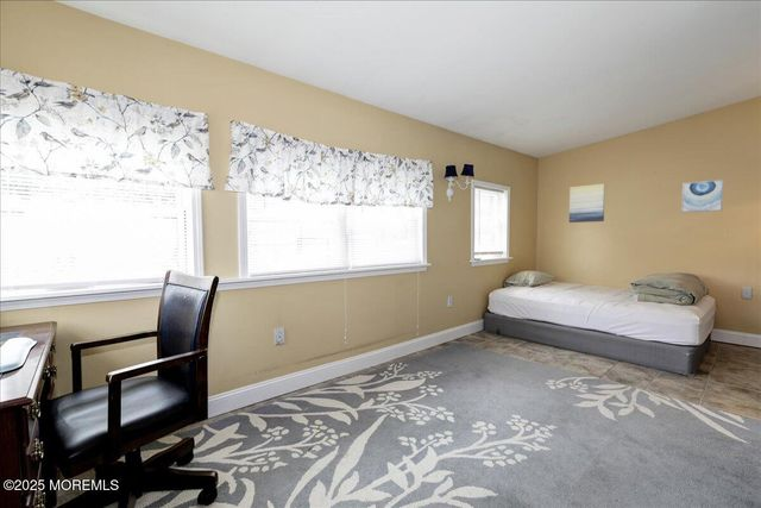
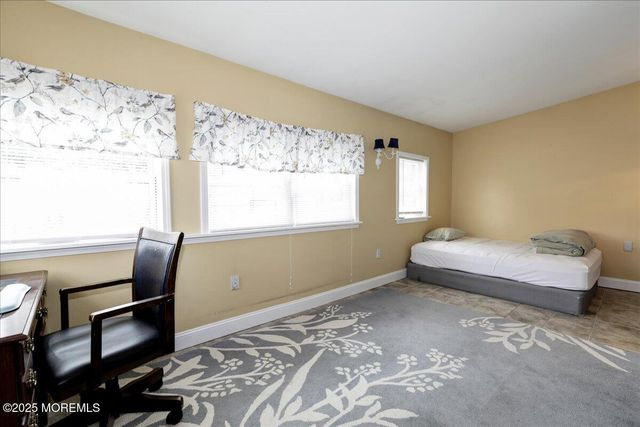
- wall art (702, 196)
- wall art (586, 203)
